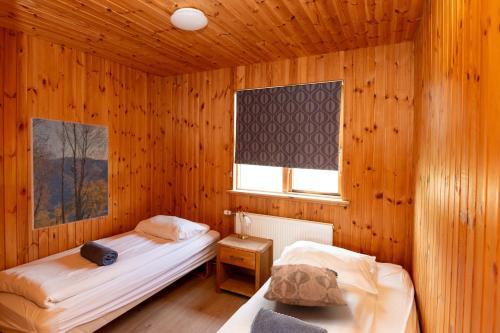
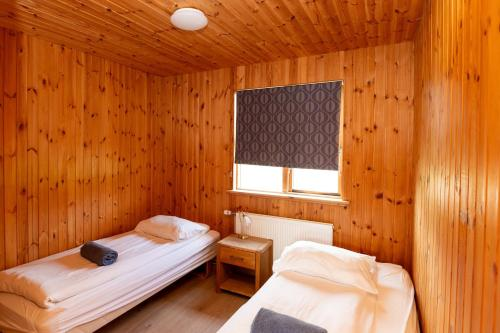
- decorative pillow (303, 283)
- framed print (74, 172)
